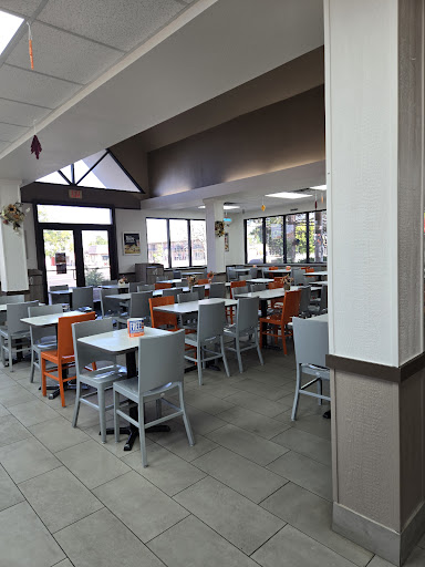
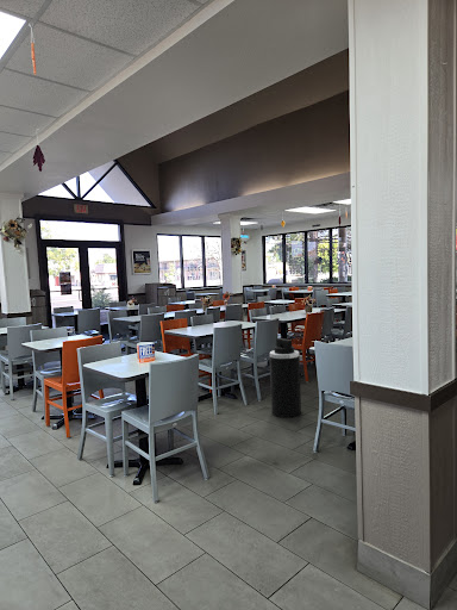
+ trash can (284, 375)
